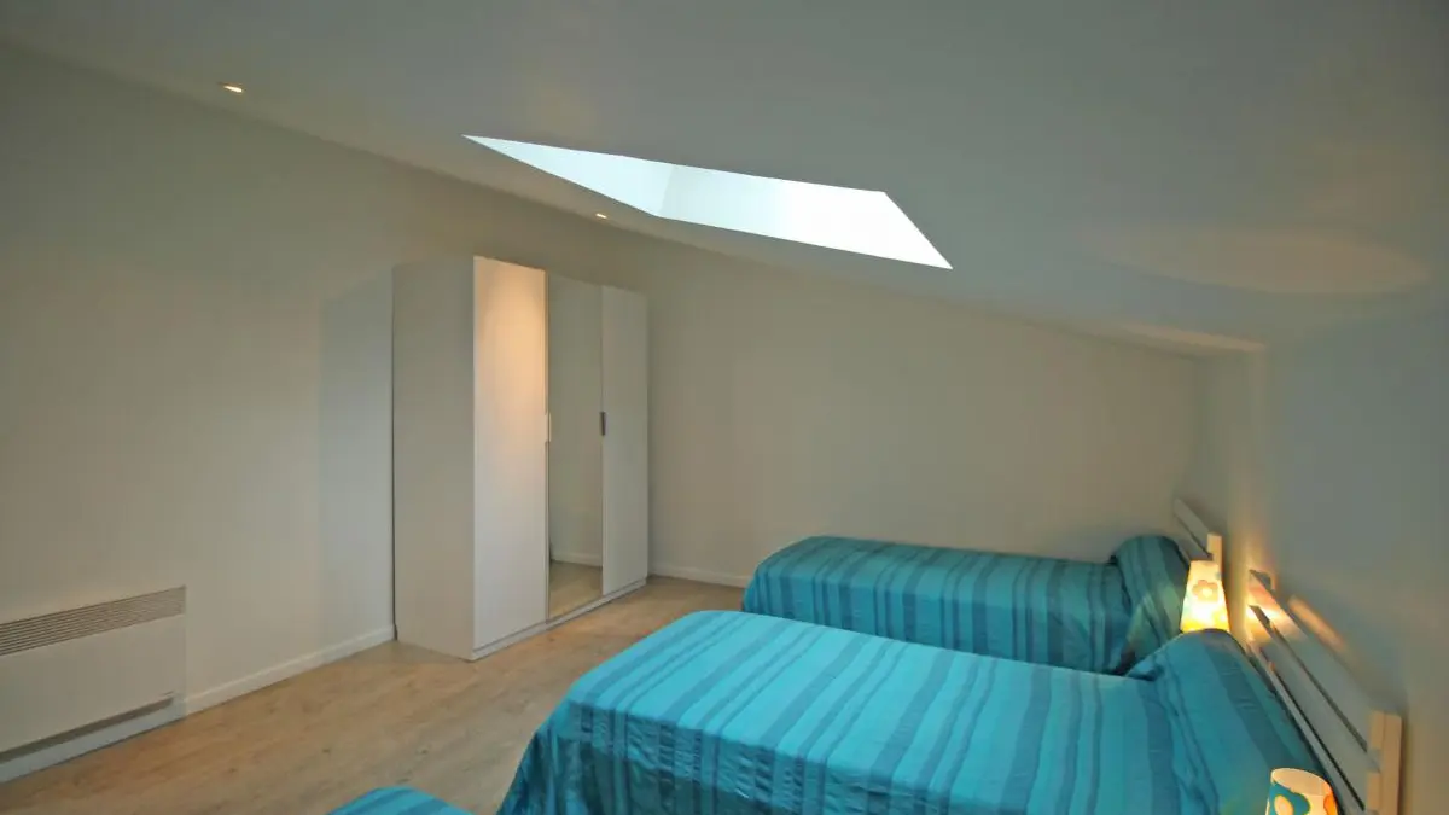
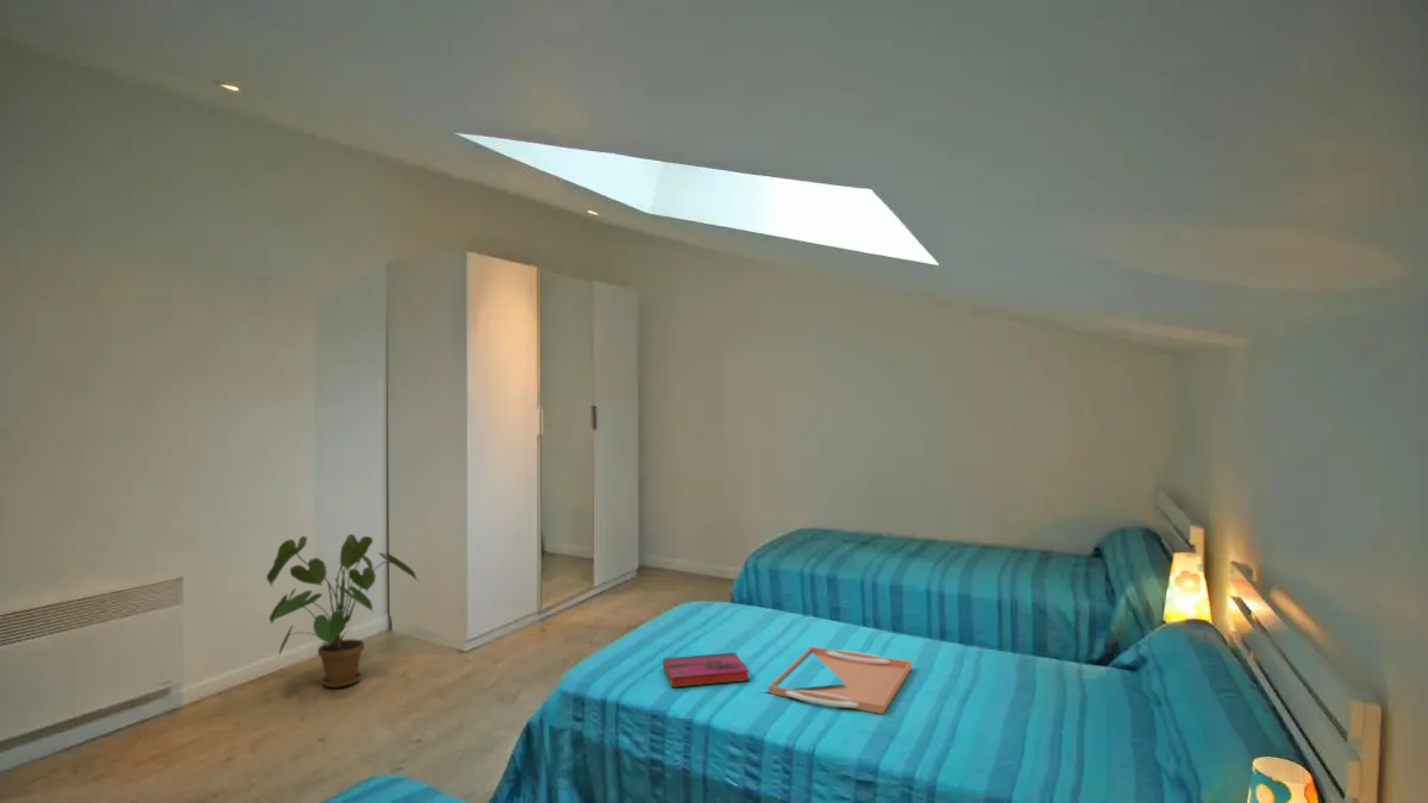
+ house plant (339, 604)
+ serving tray (843, 676)
+ hardback book (704, 669)
